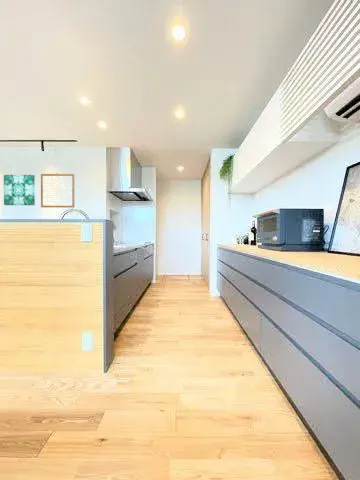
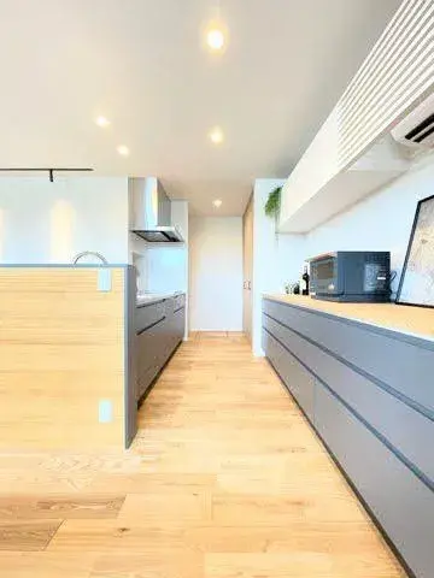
- wall art (19, 190)
- wall art (57, 189)
